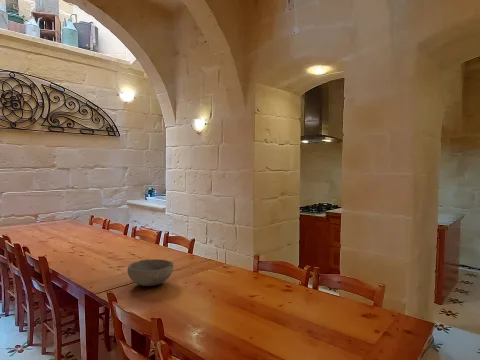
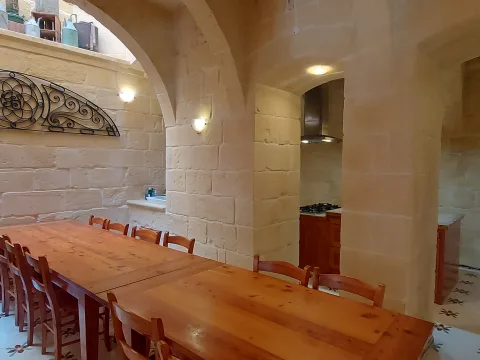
- bowl (150, 273)
